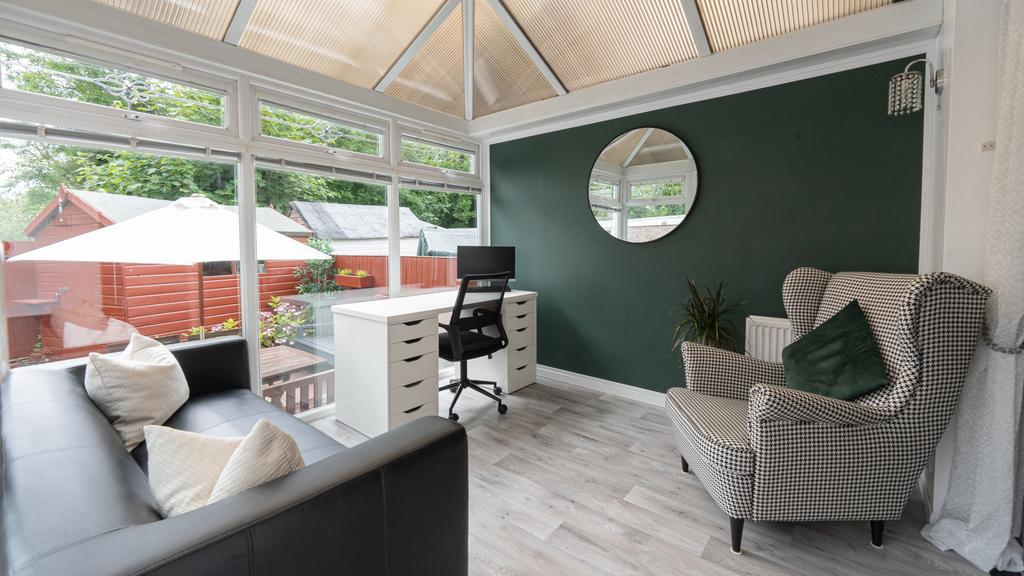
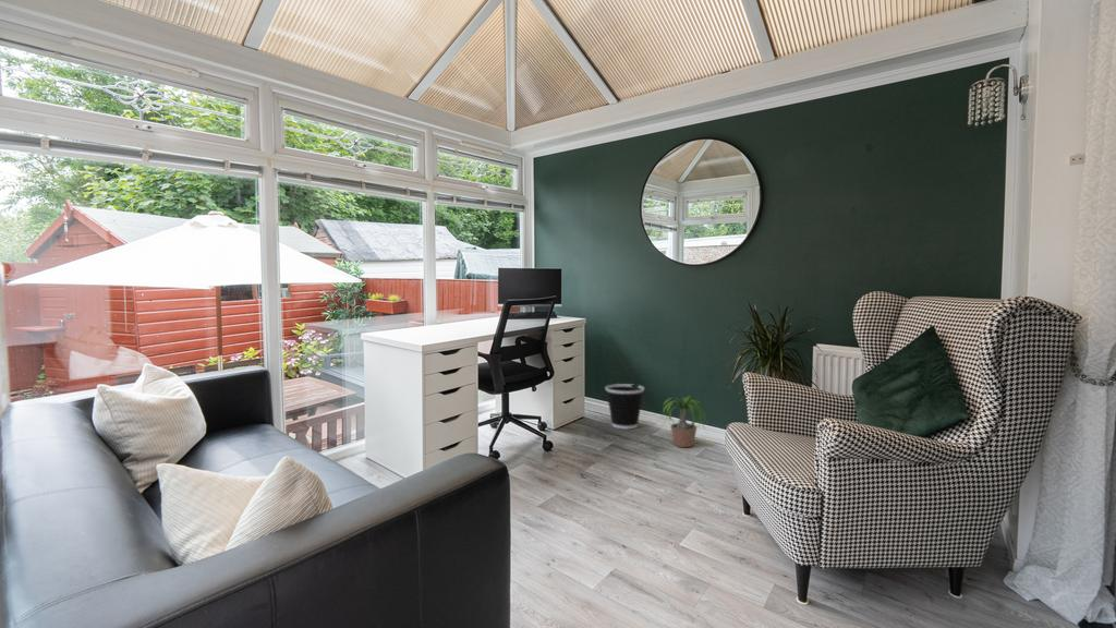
+ potted plant (686, 421)
+ wastebasket (624, 406)
